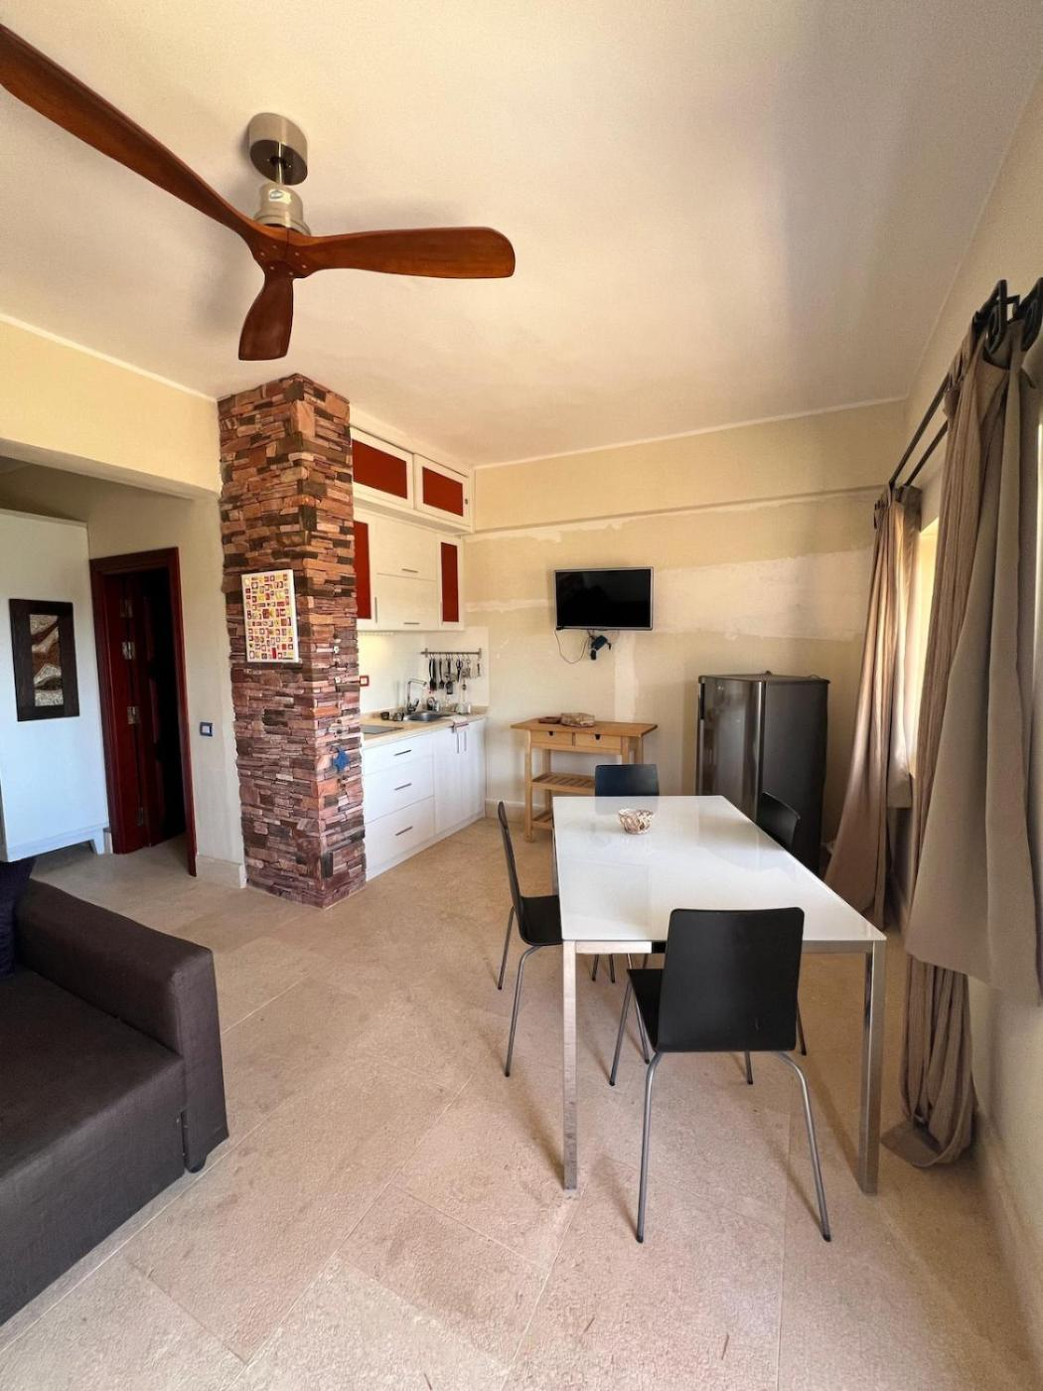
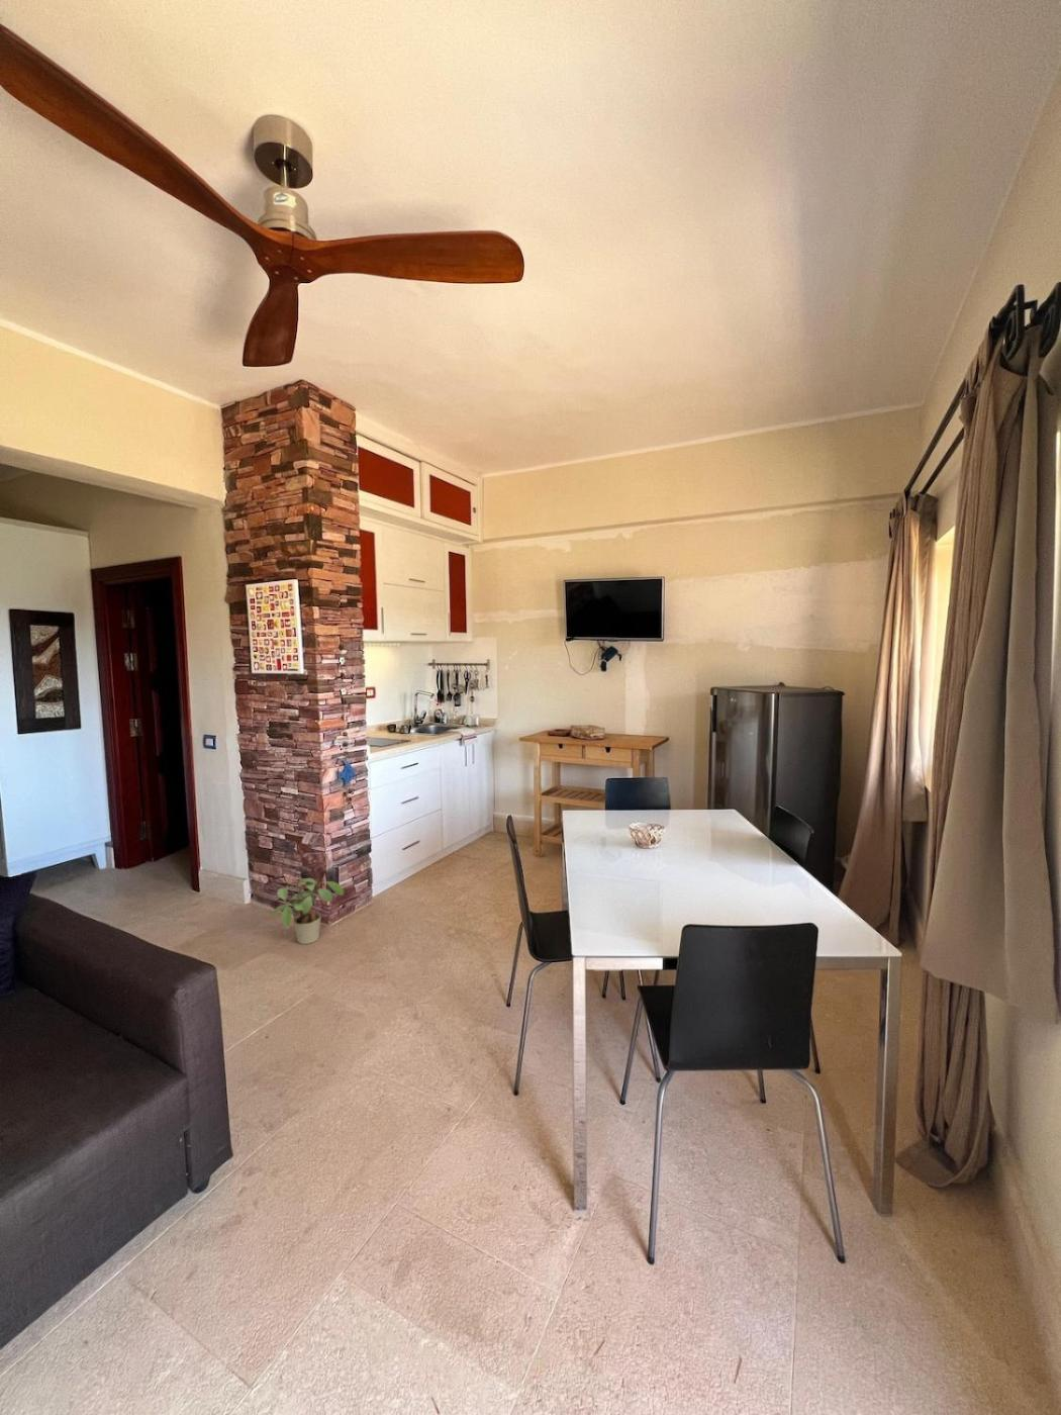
+ potted plant (301, 913)
